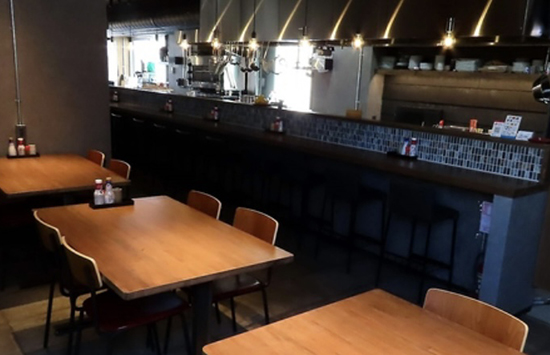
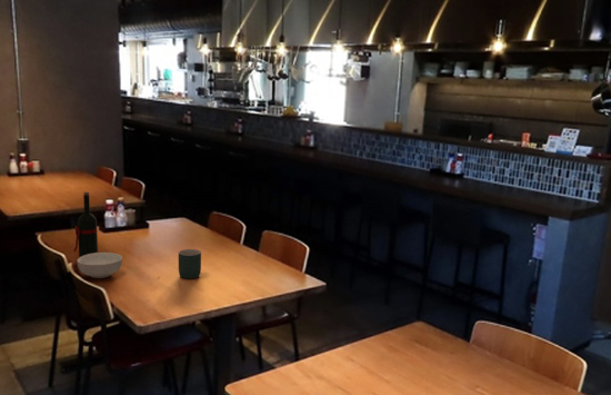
+ wine bottle (84, 226)
+ mug (188, 263)
+ cereal bowl (100, 266)
